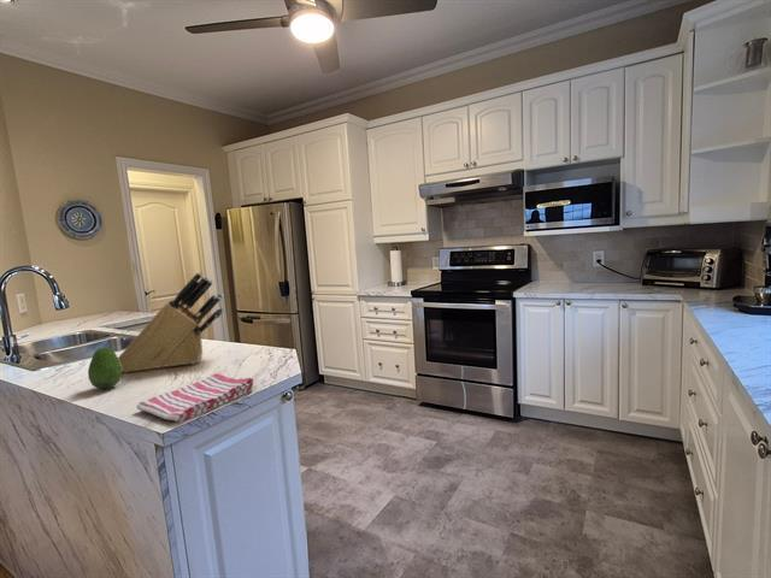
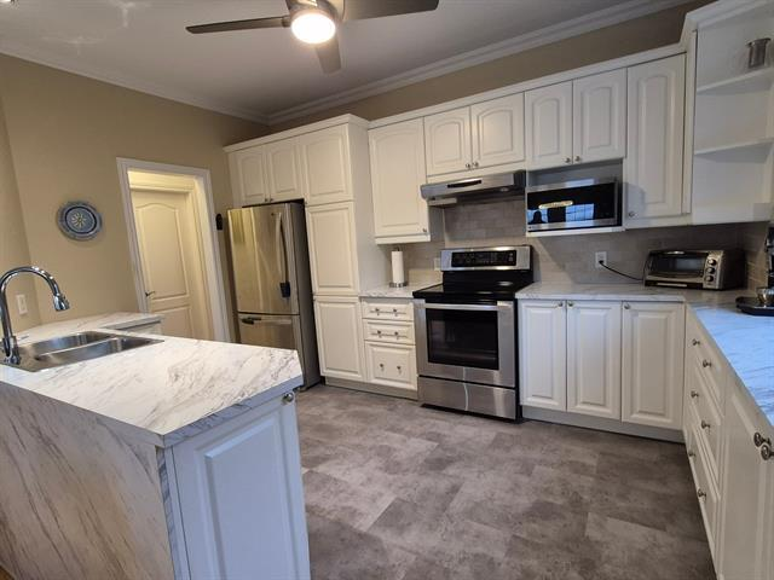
- fruit (104, 367)
- knife block (169, 319)
- dish towel (198, 394)
